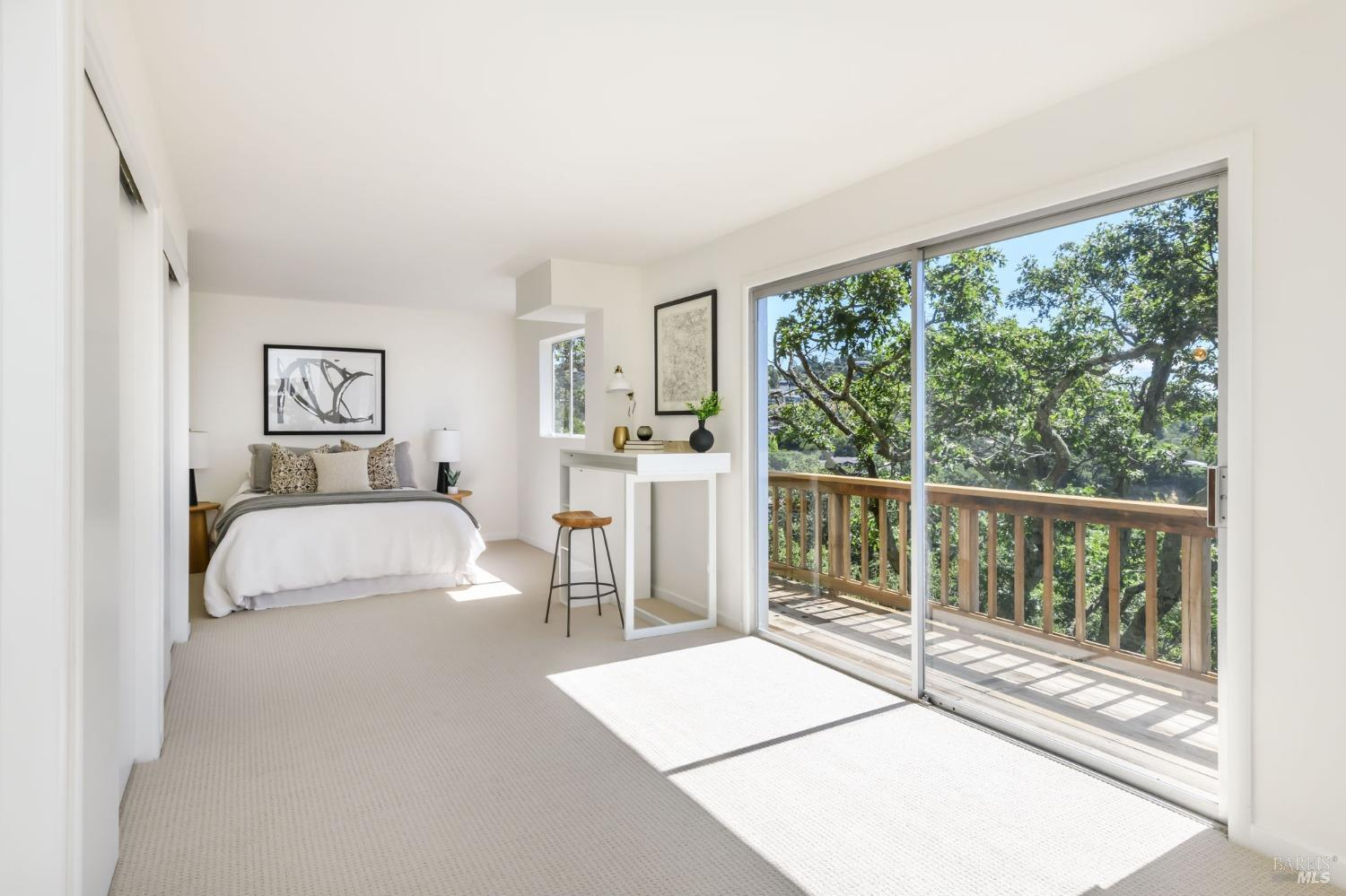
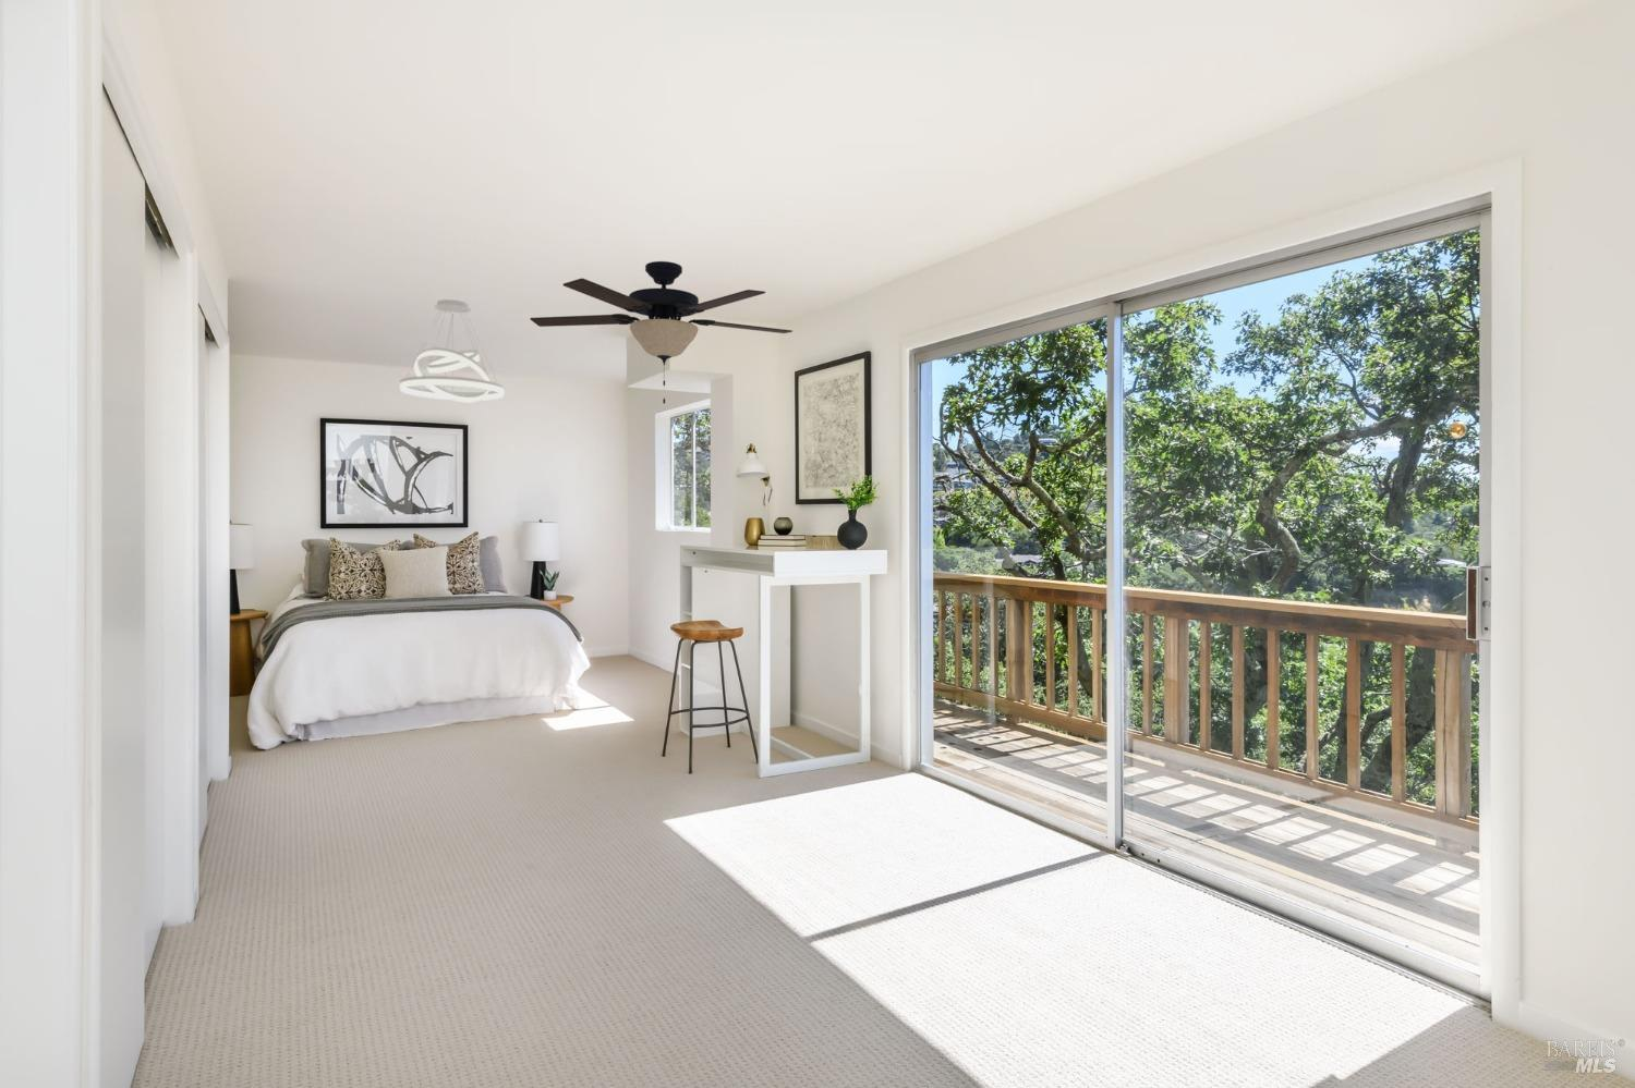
+ ceiling fan (663, 336)
+ pendant light (452, 351)
